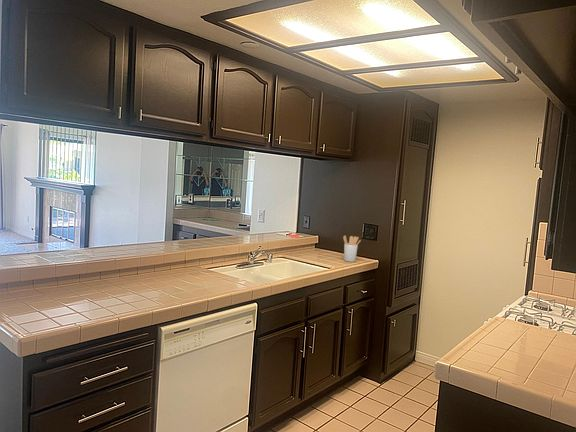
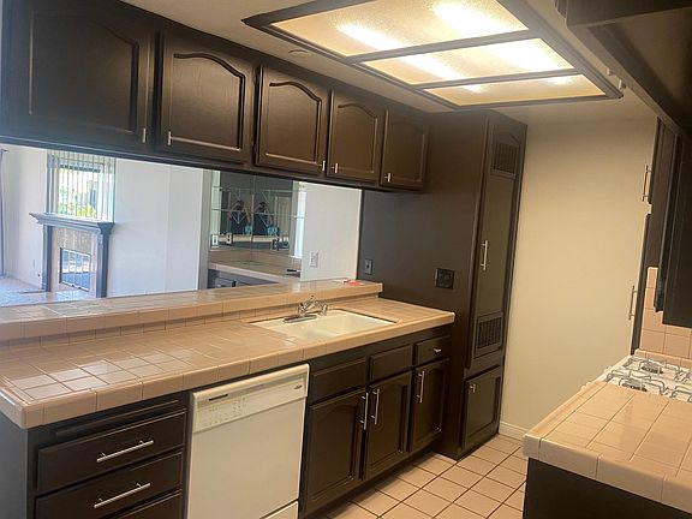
- utensil holder (351, 248)
